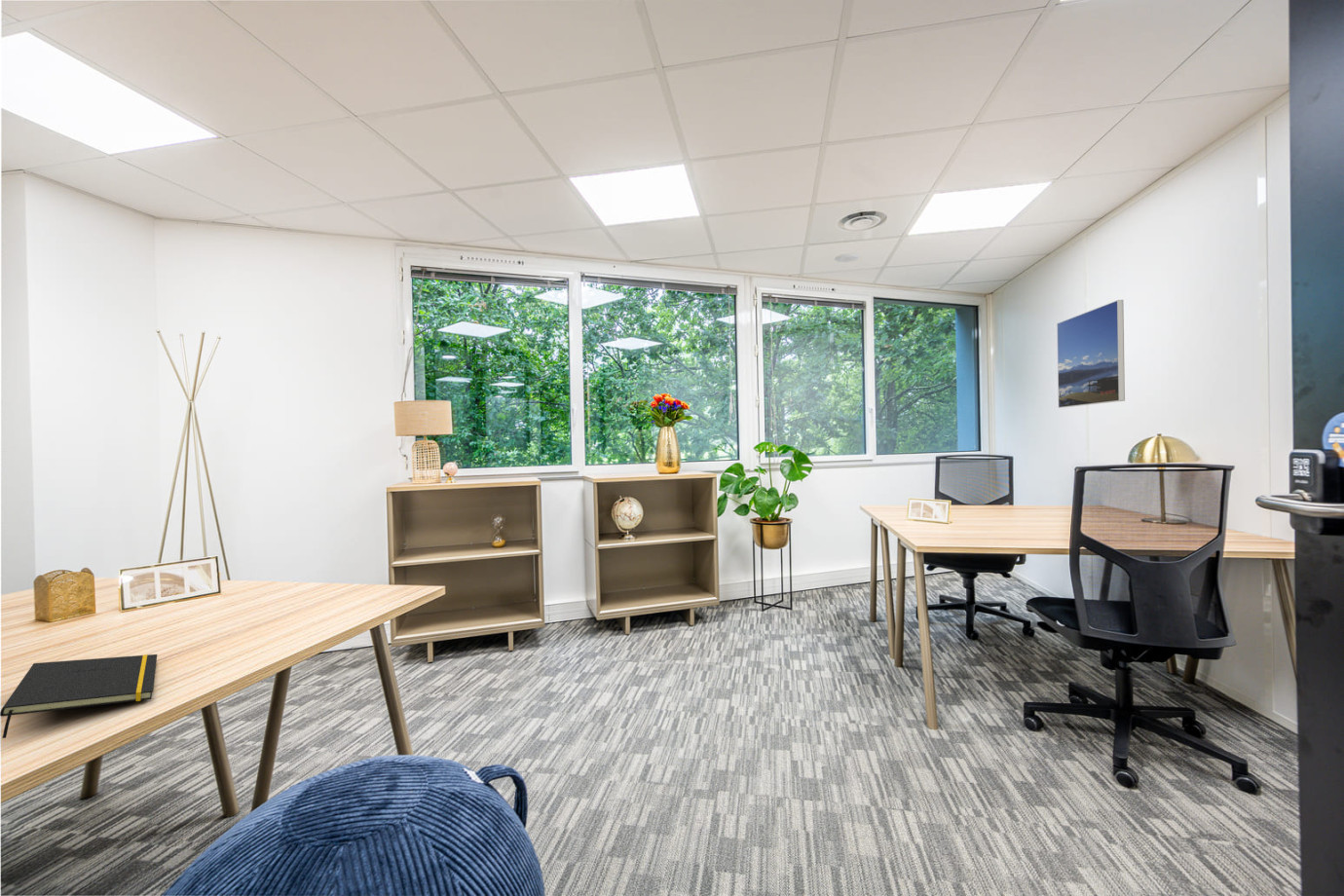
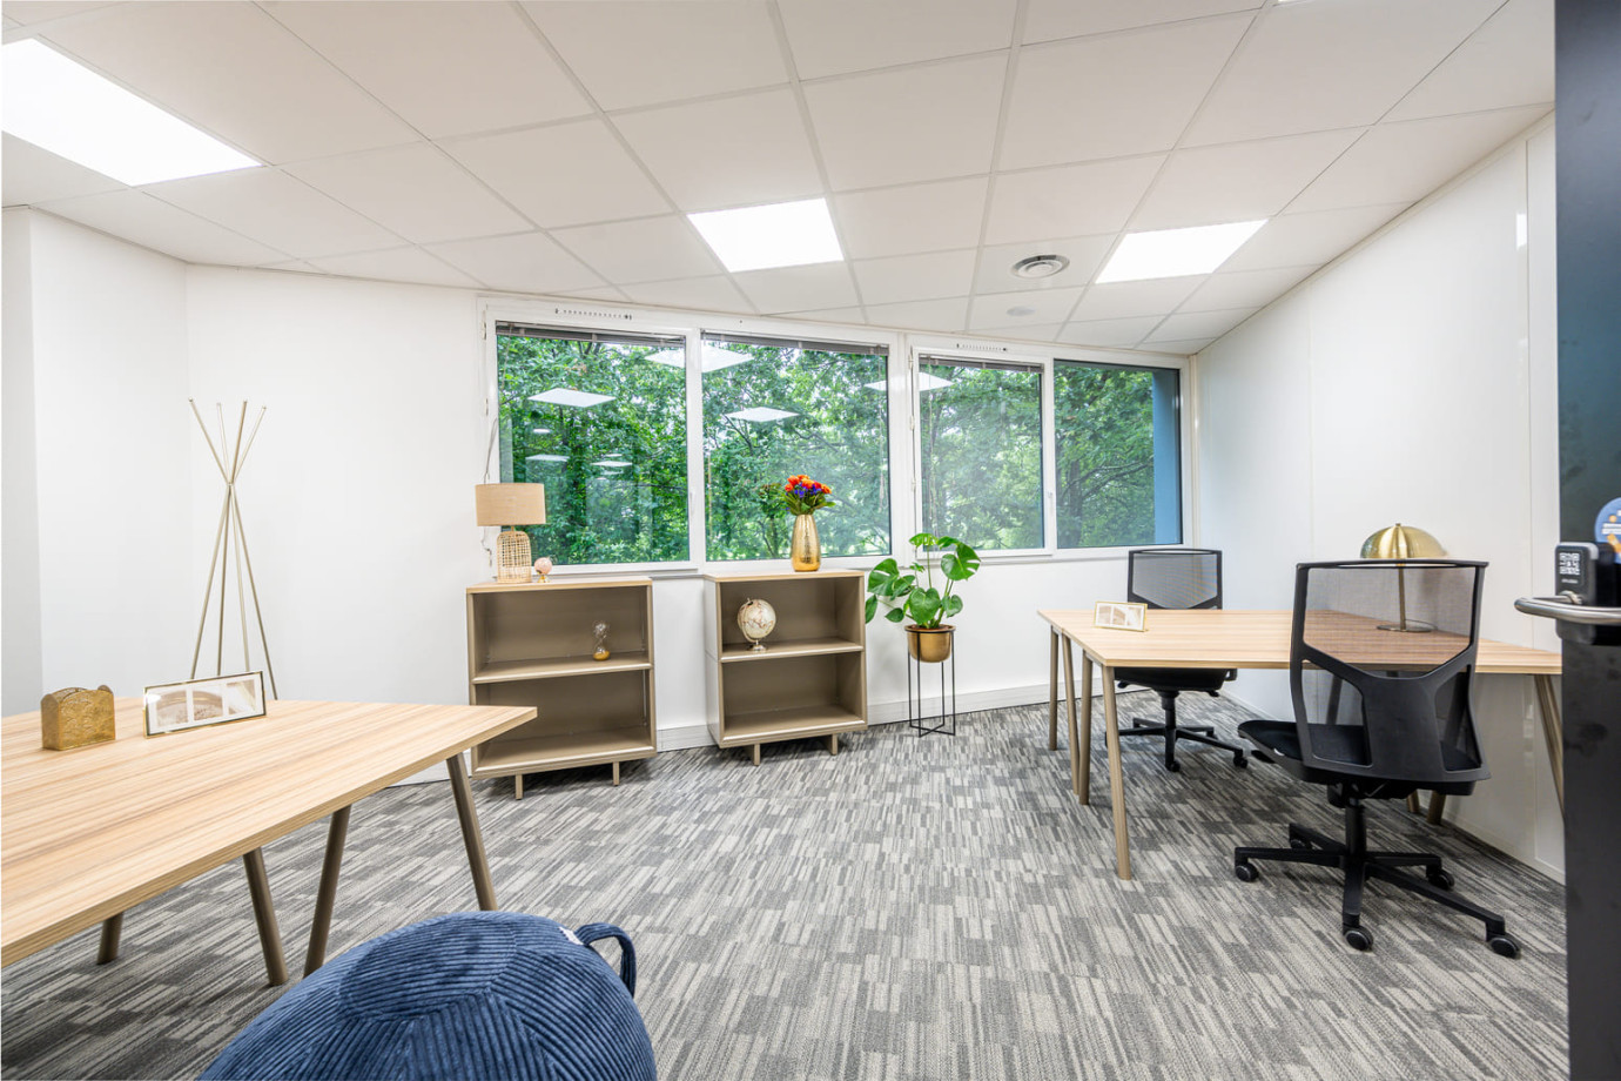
- notepad (91, 680)
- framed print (1088, 358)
